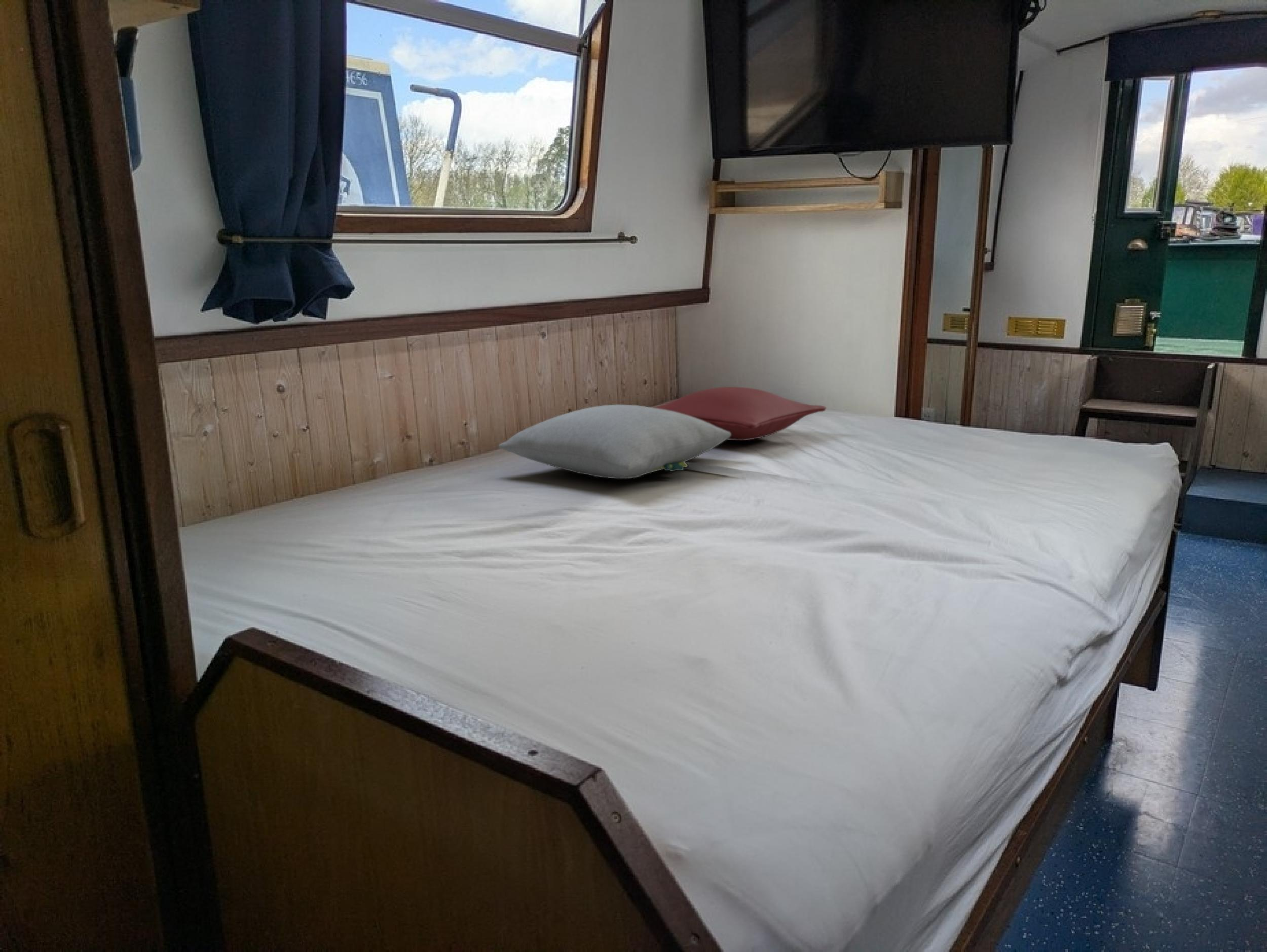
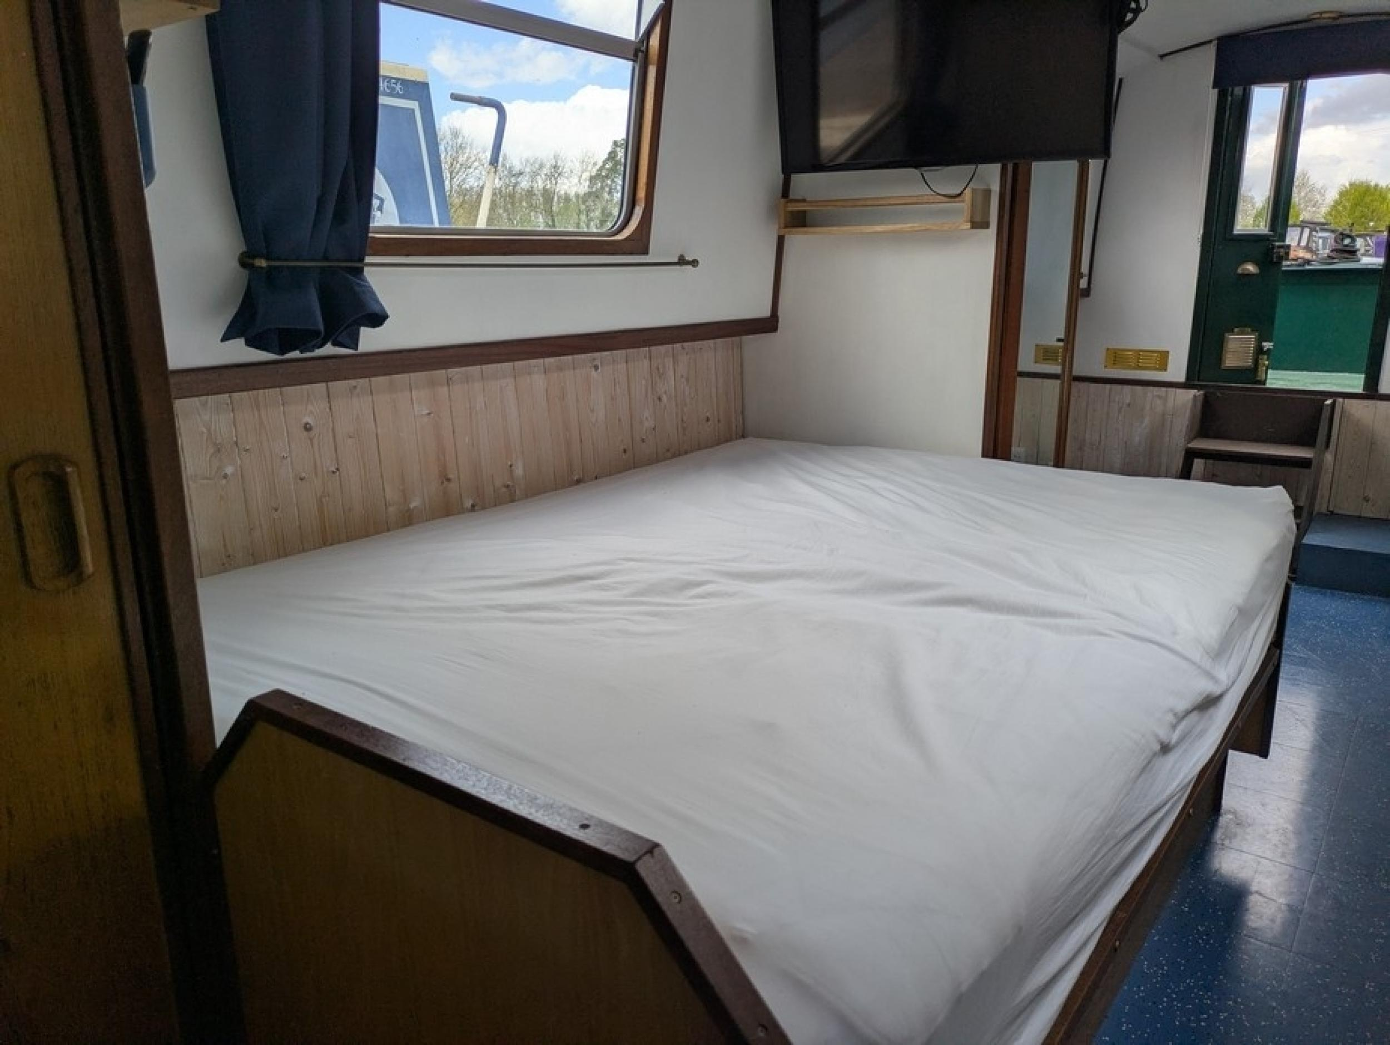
- pillow (730, 413)
- pillow (616, 440)
